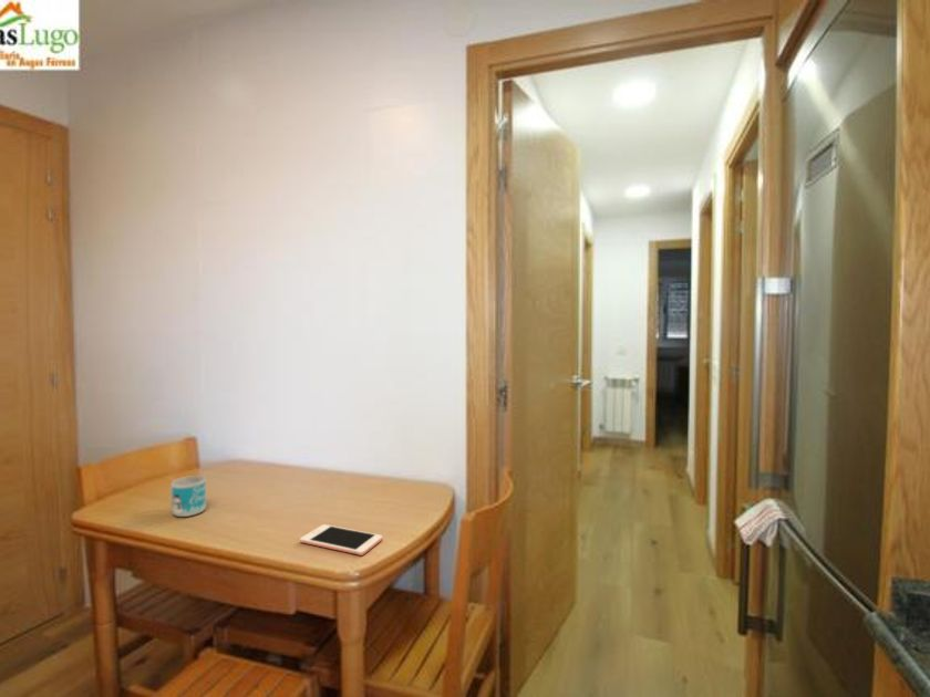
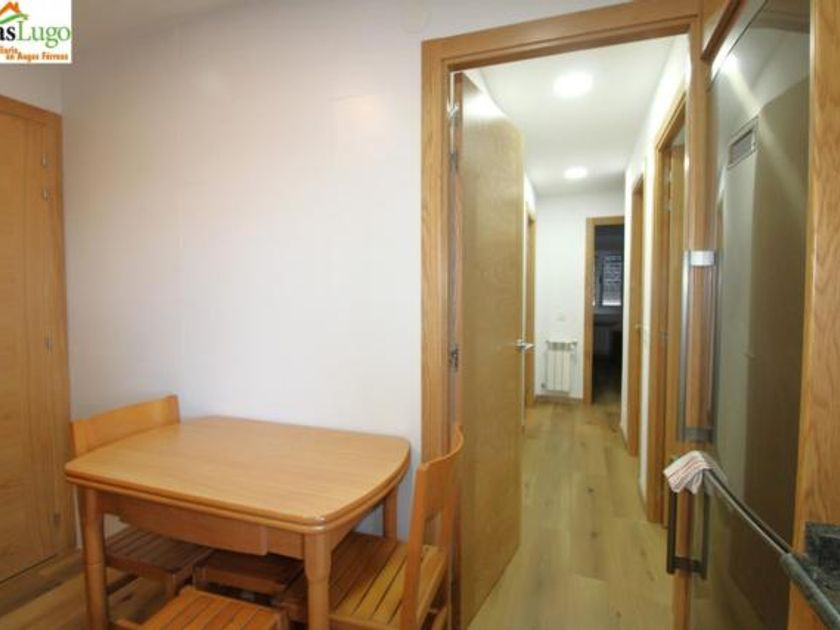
- mug (184, 495)
- cell phone (341, 539)
